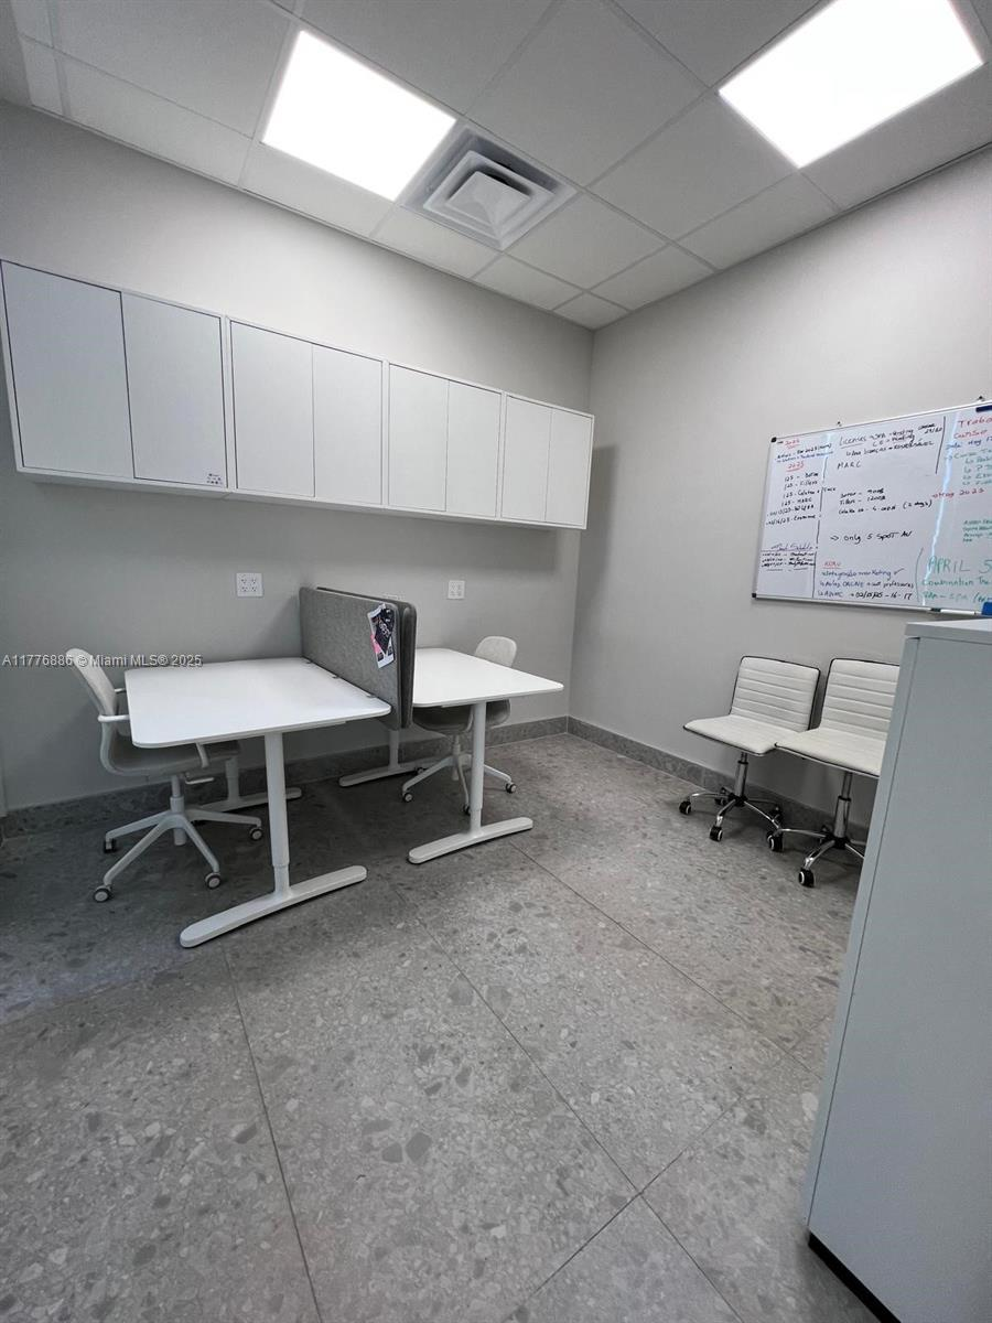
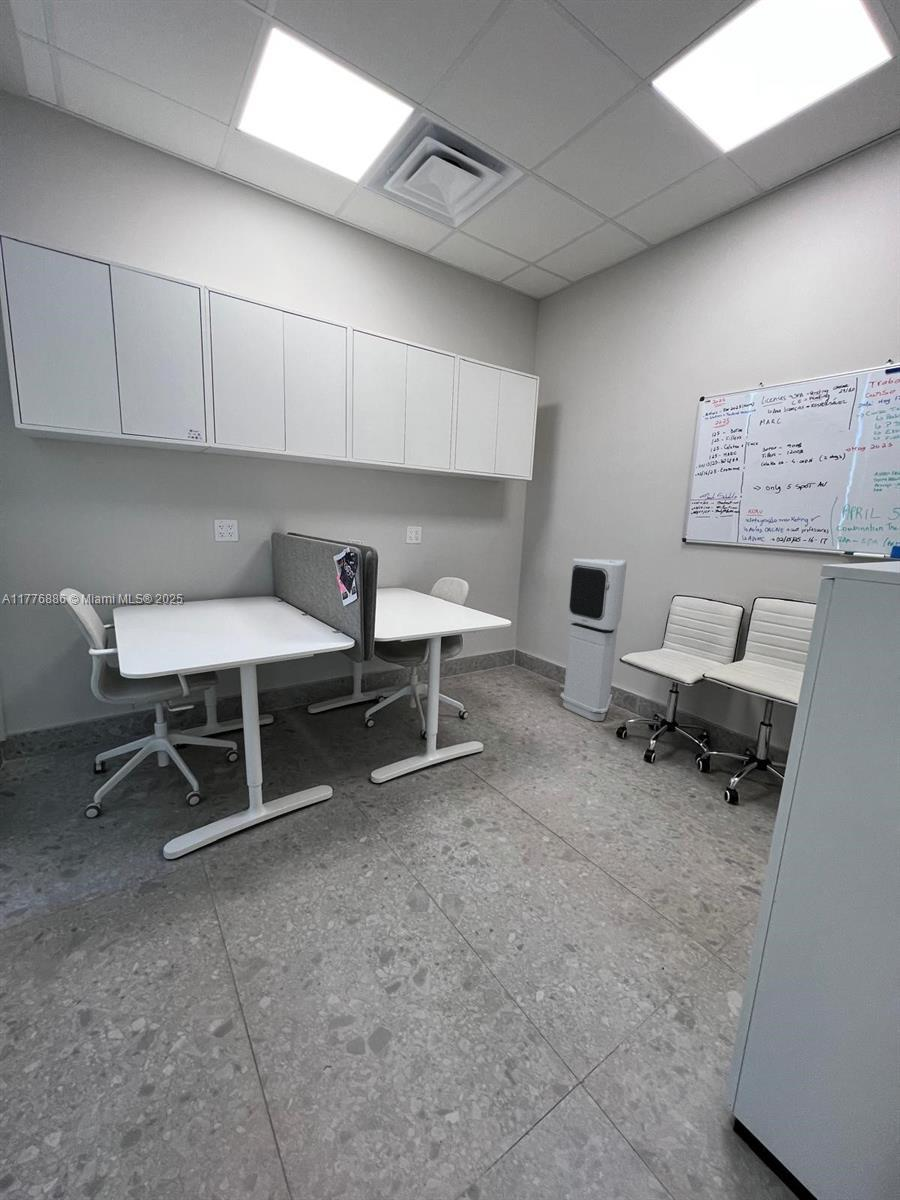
+ air purifier (600, 636)
